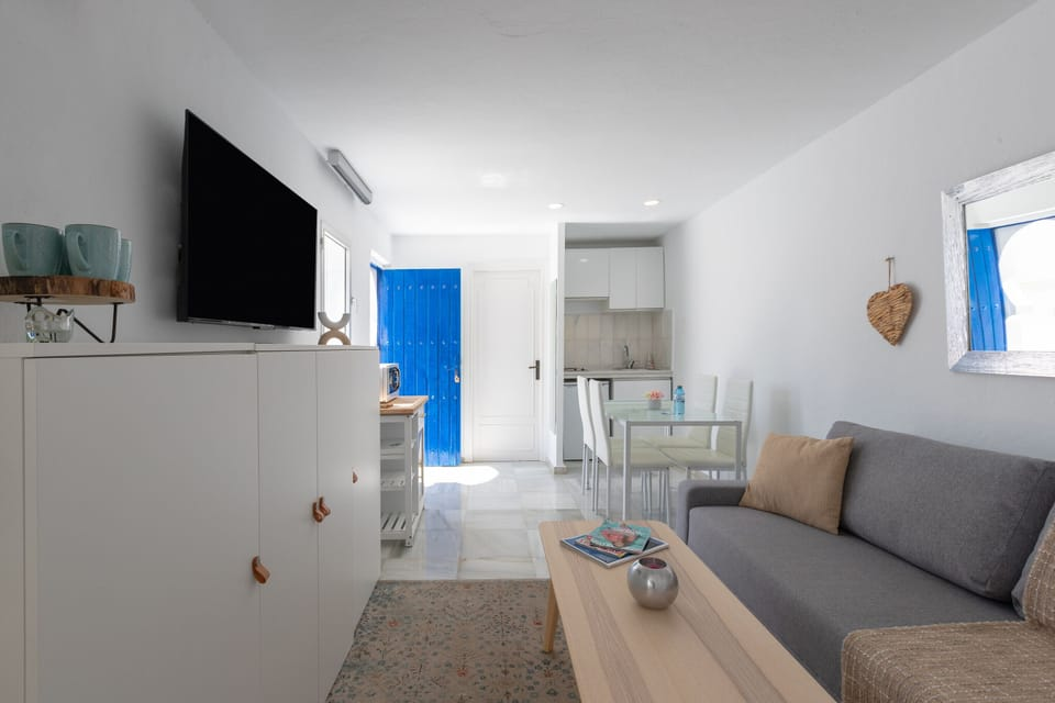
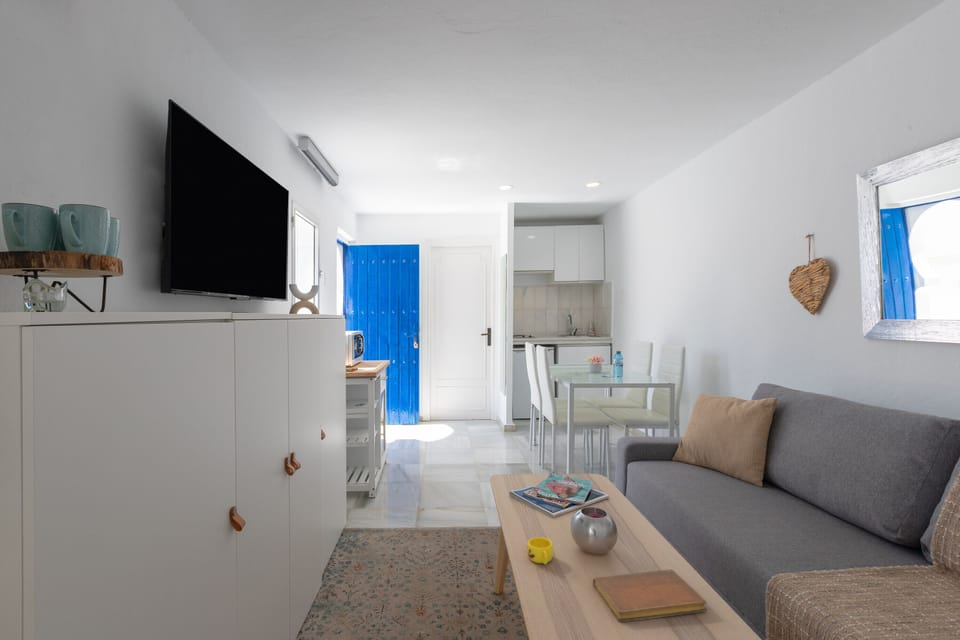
+ cup (541, 552)
+ notebook (647, 593)
